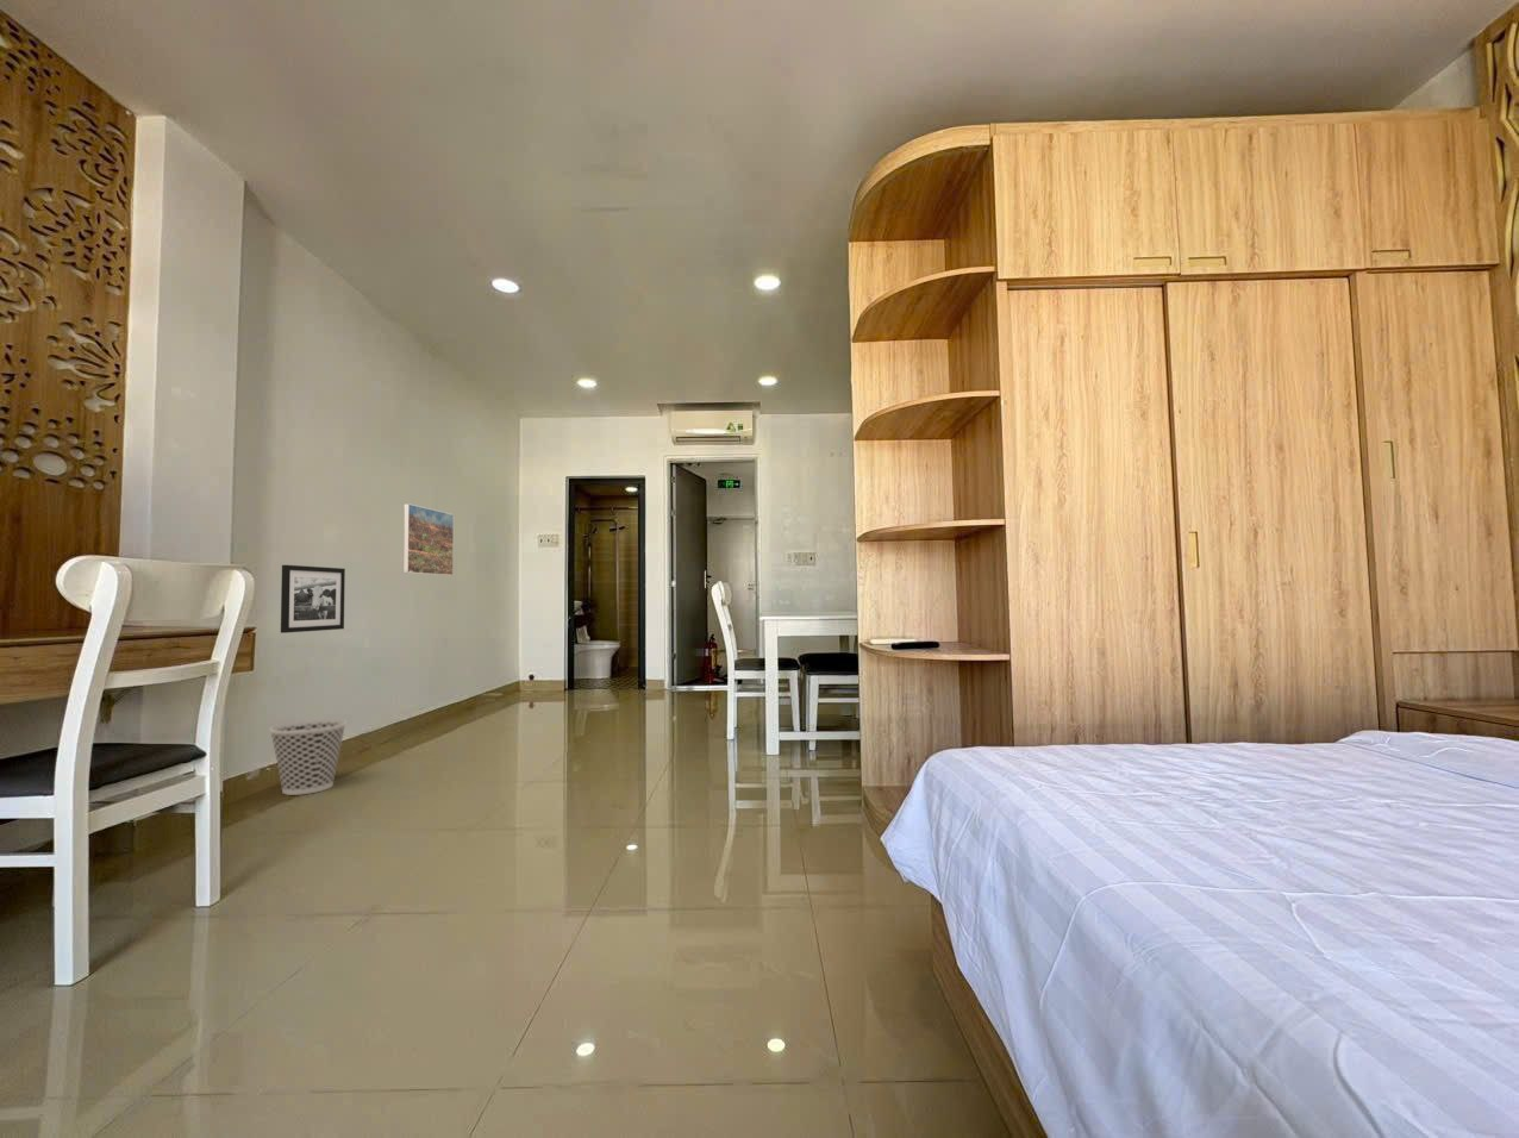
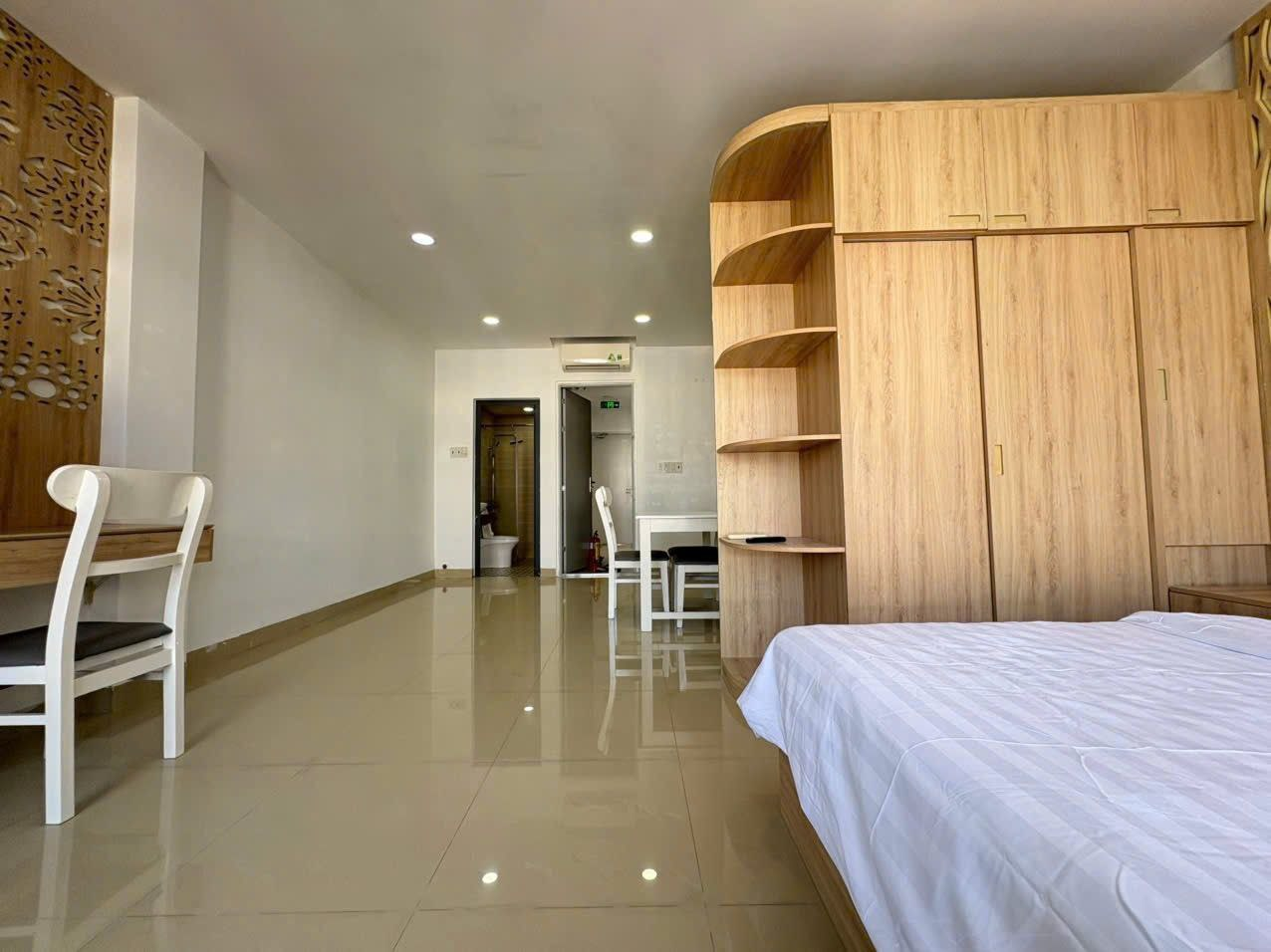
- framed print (430, 542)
- picture frame (314, 599)
- wastebasket (308, 755)
